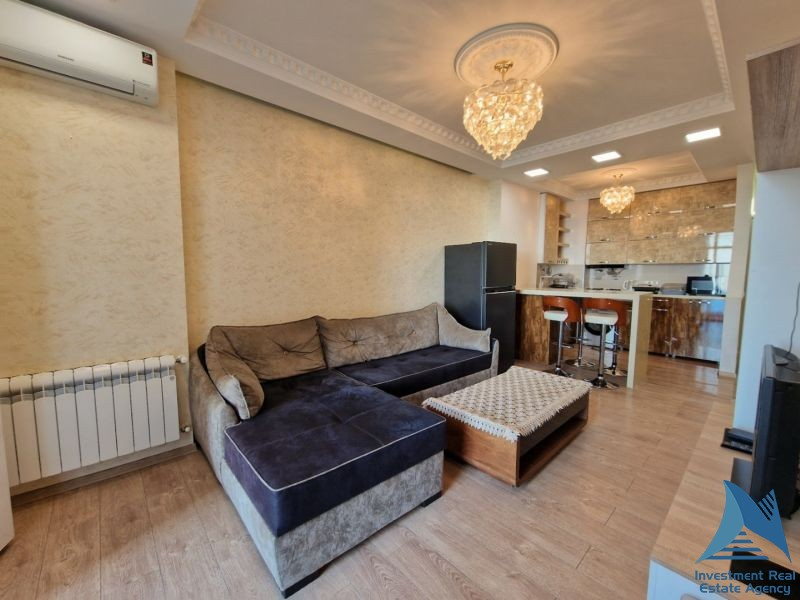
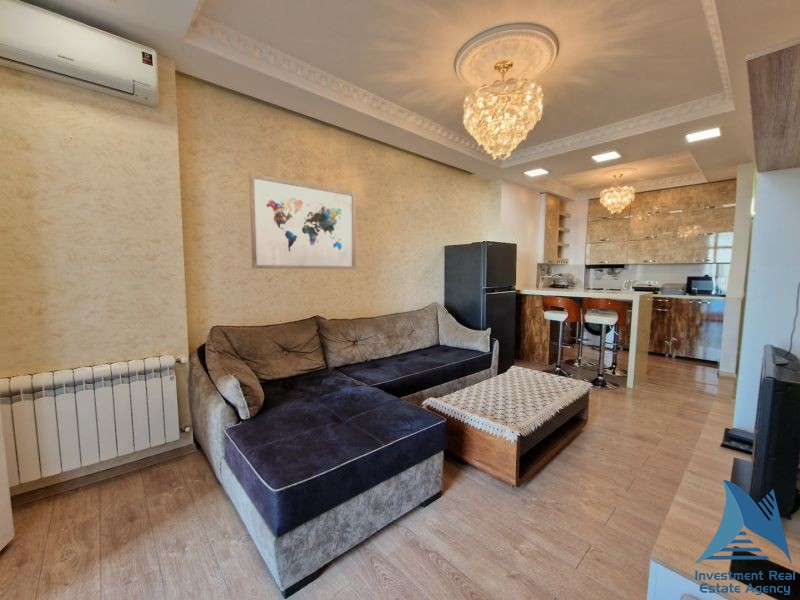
+ wall art (308, 227)
